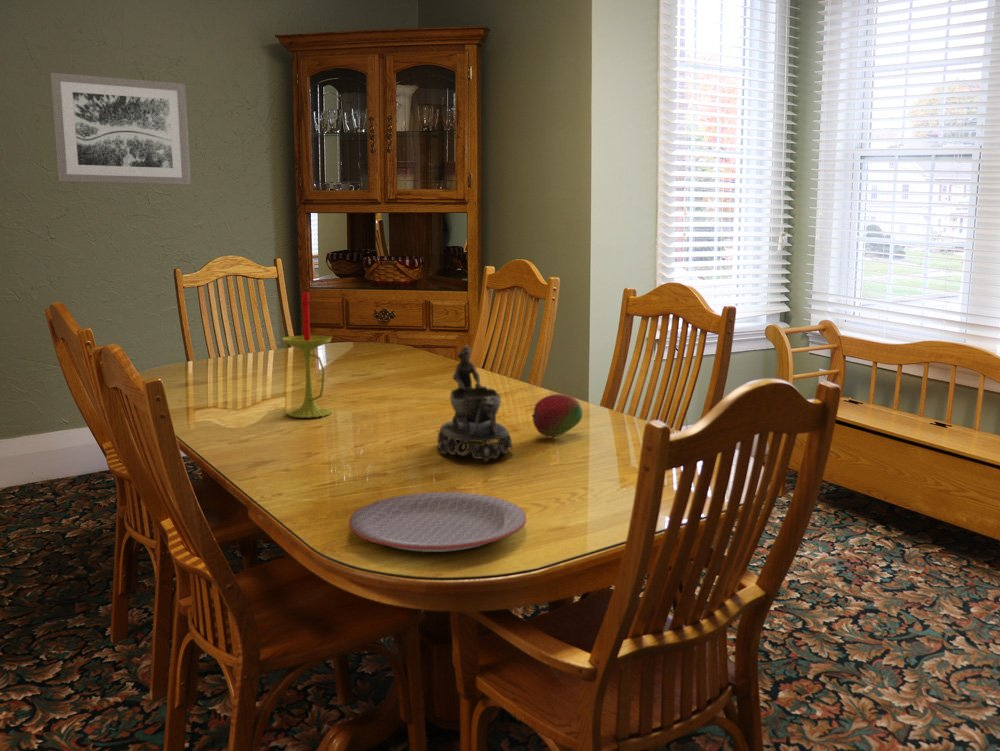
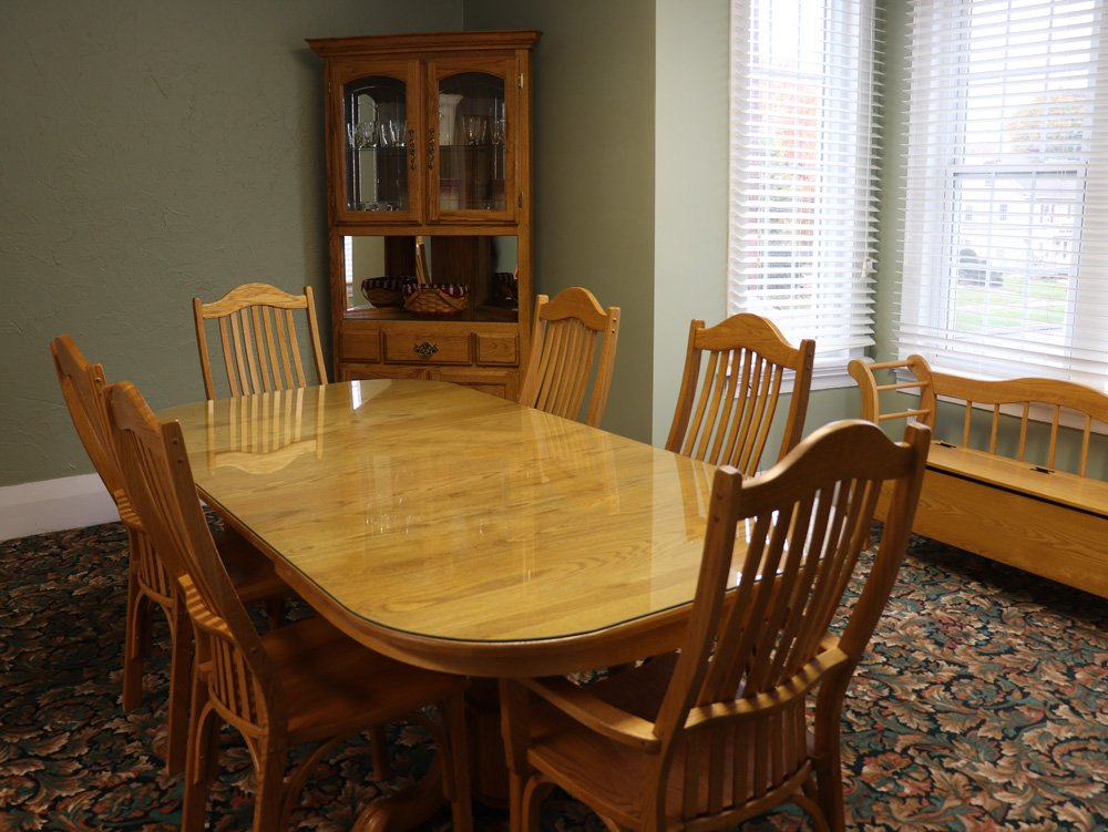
- decorative bowl (478, 401)
- fruit (557, 415)
- wall art (123, 131)
- plate (438, 523)
- candle (308, 352)
